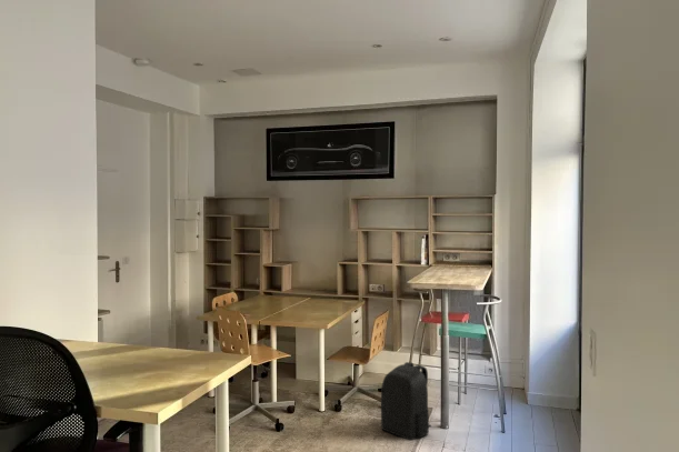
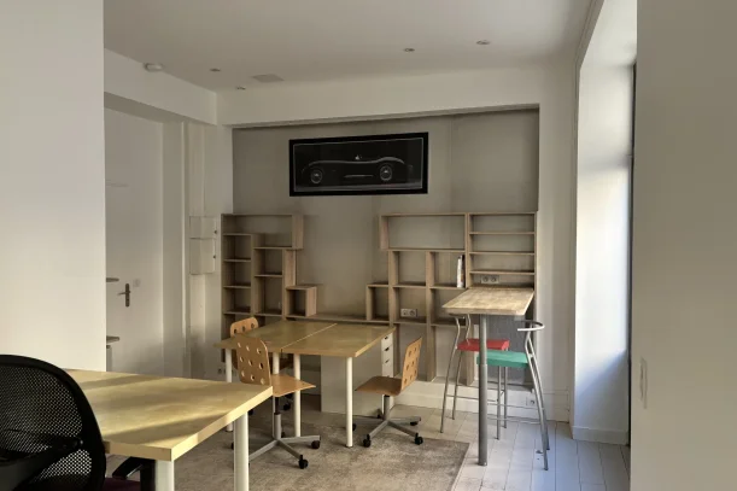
- backpack (408, 395)
